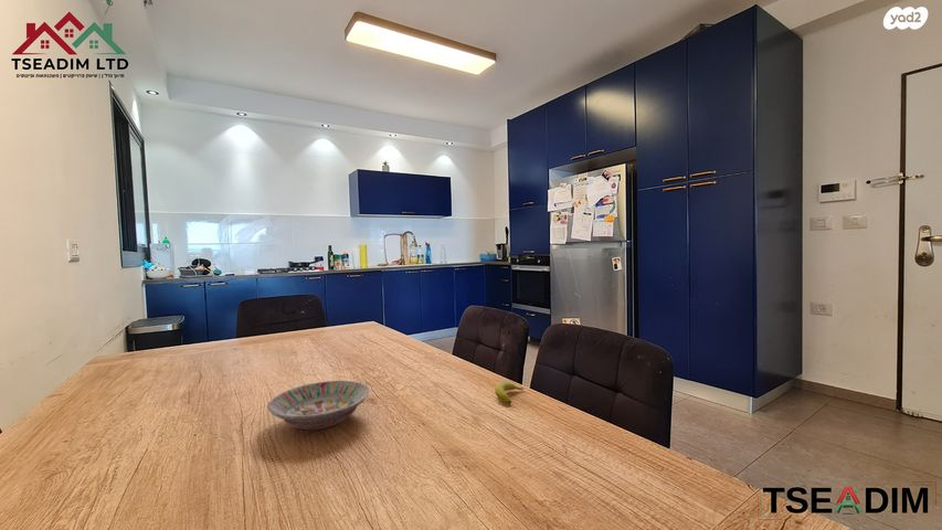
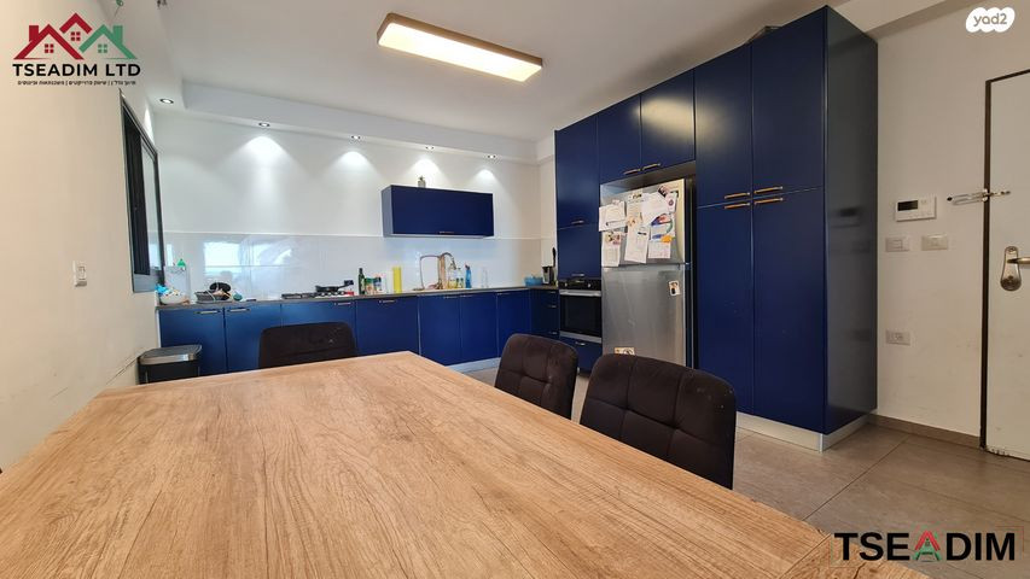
- bowl (320, 407)
- banana (507, 390)
